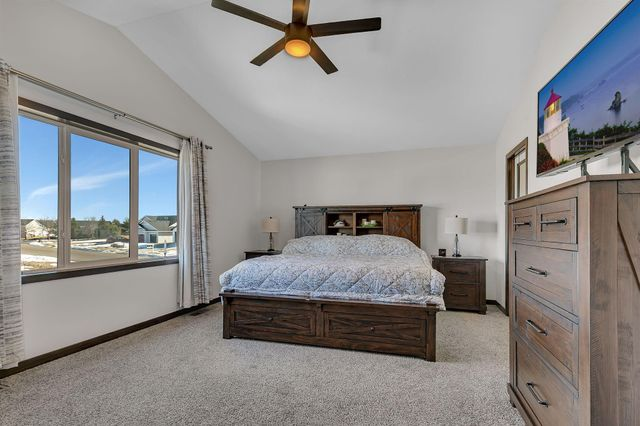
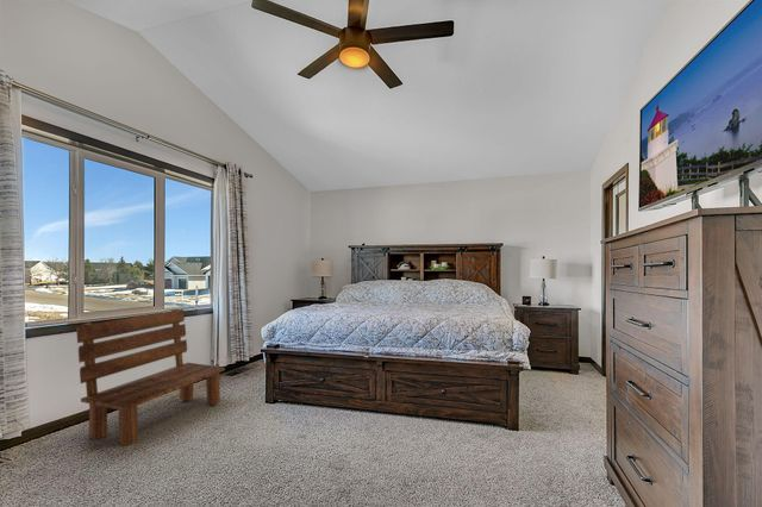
+ bench (160, 371)
